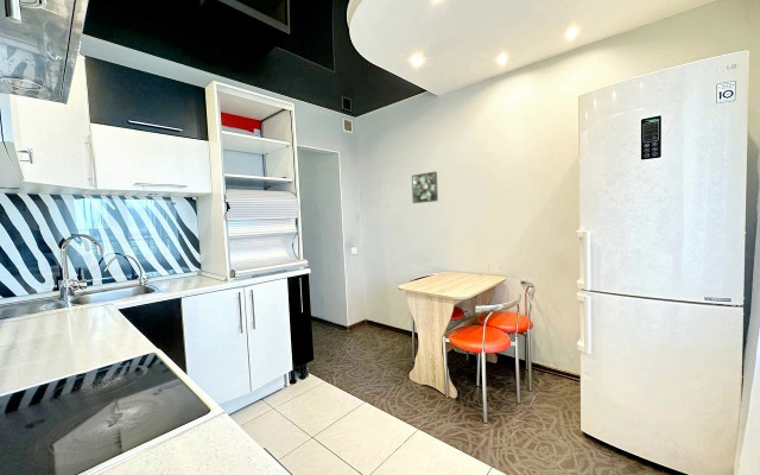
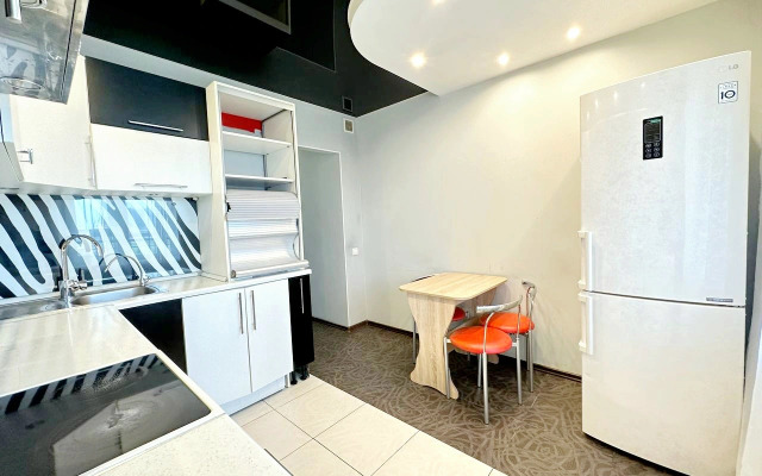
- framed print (424, 188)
